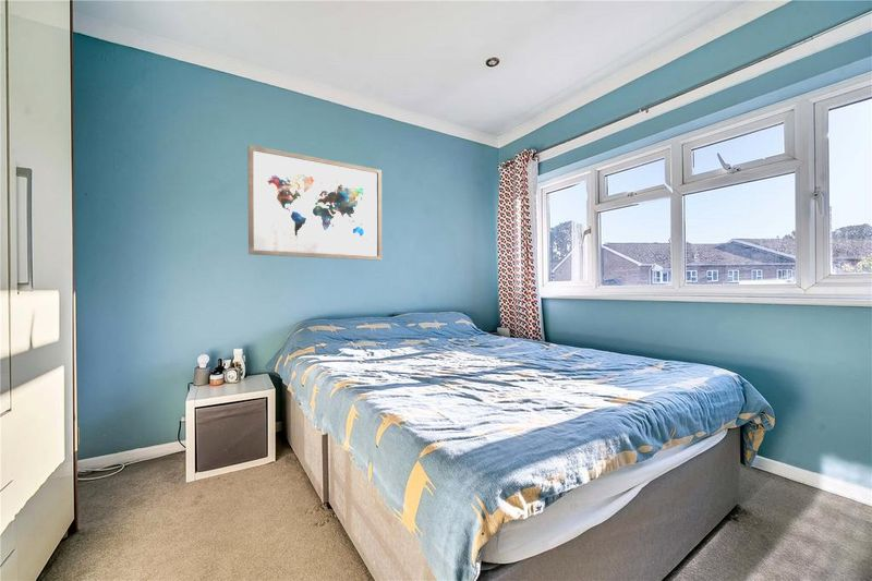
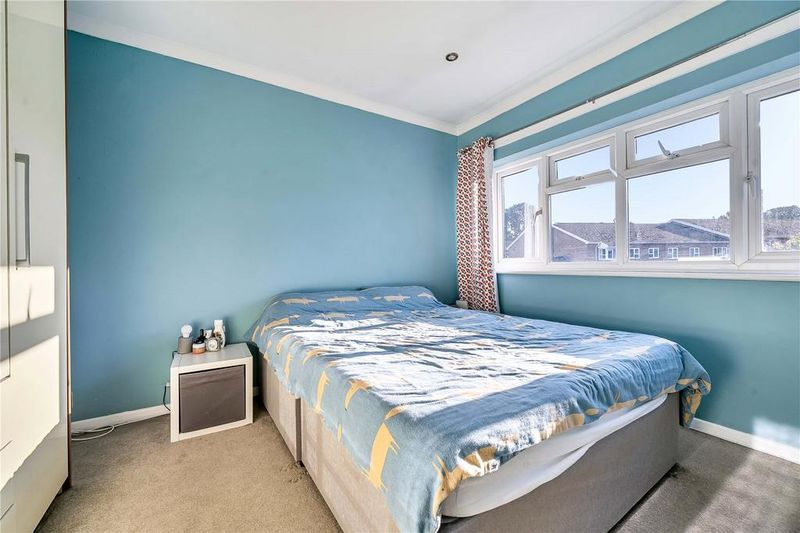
- wall art (320, 208)
